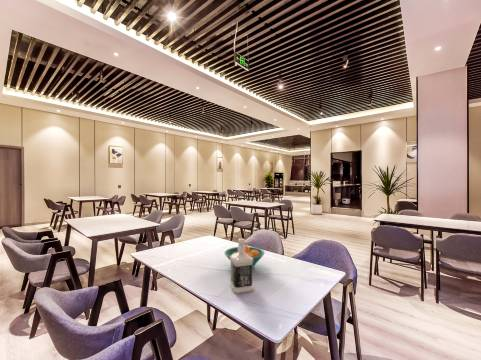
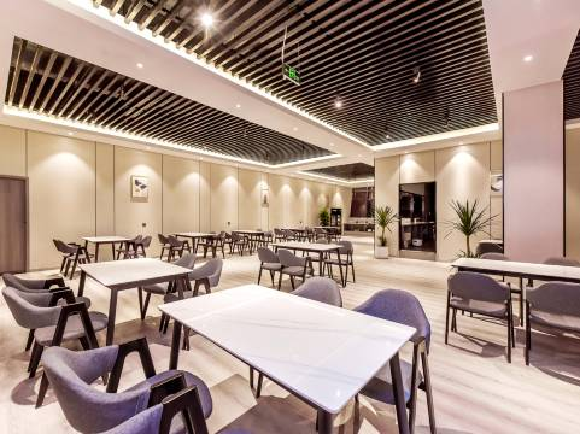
- bottle (241, 263)
- fruit bowl (245, 253)
